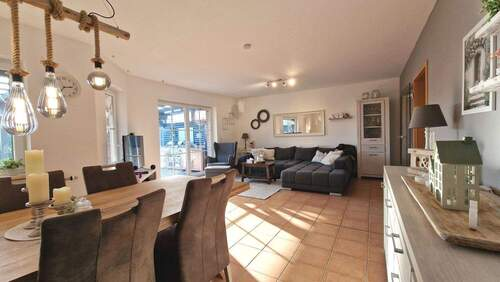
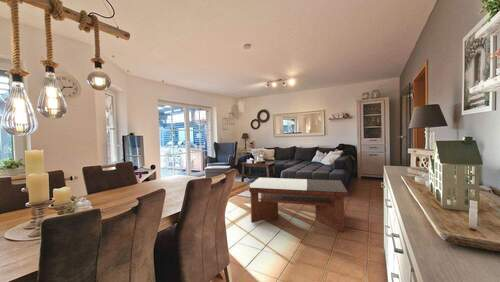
+ coffee table (296, 201)
